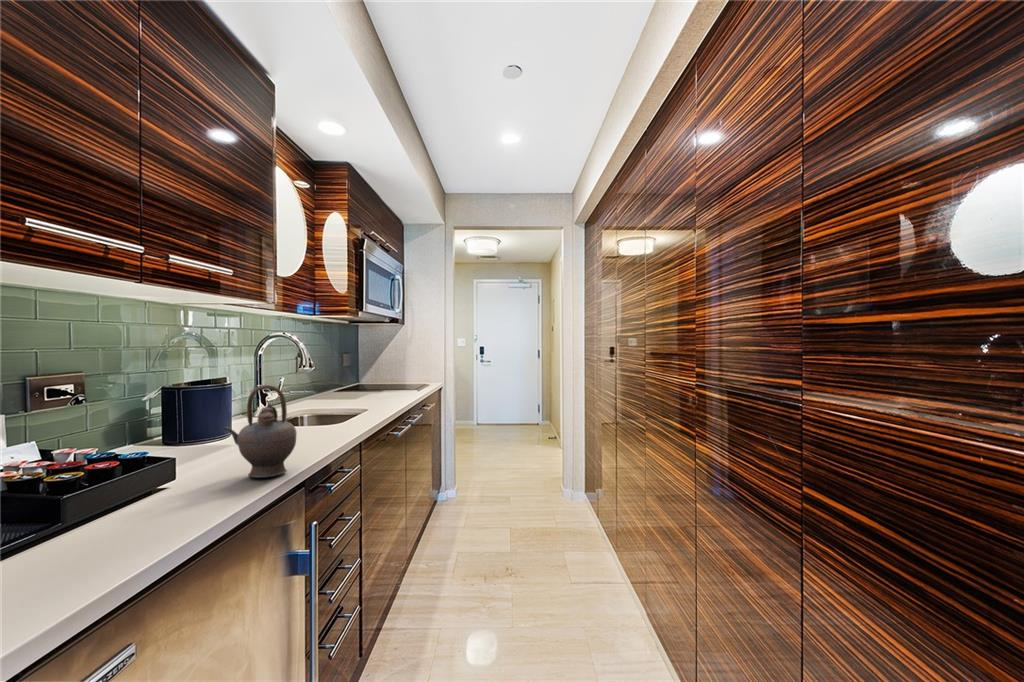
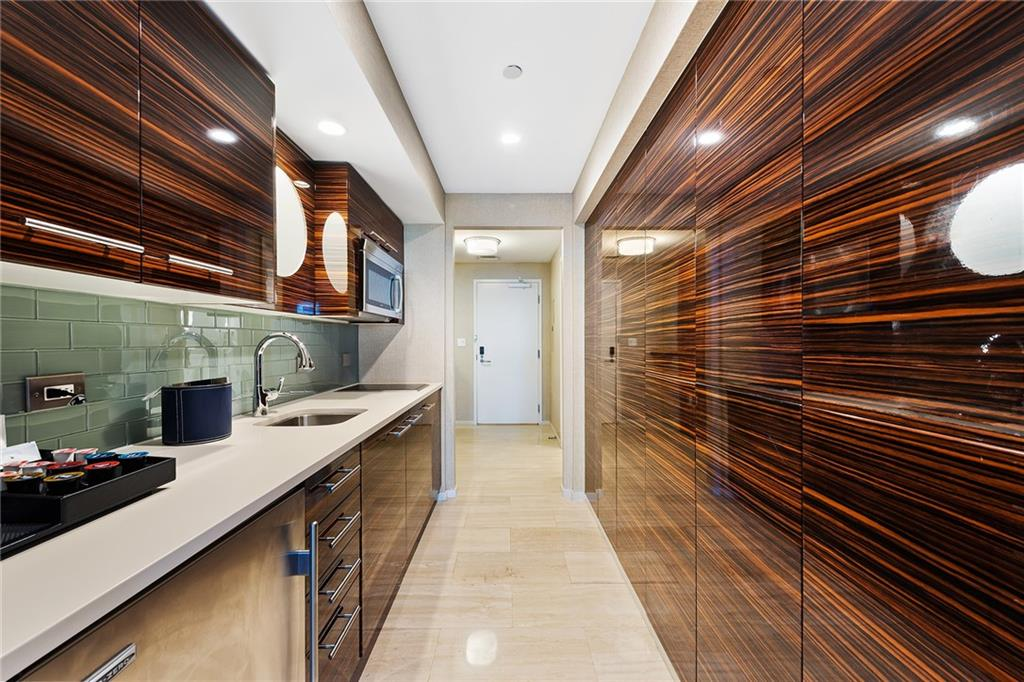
- teapot (261, 430)
